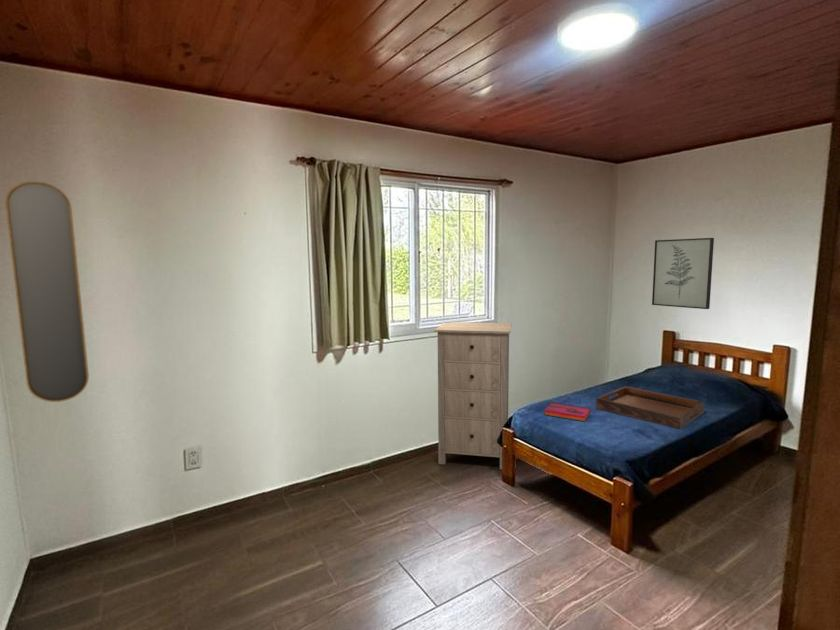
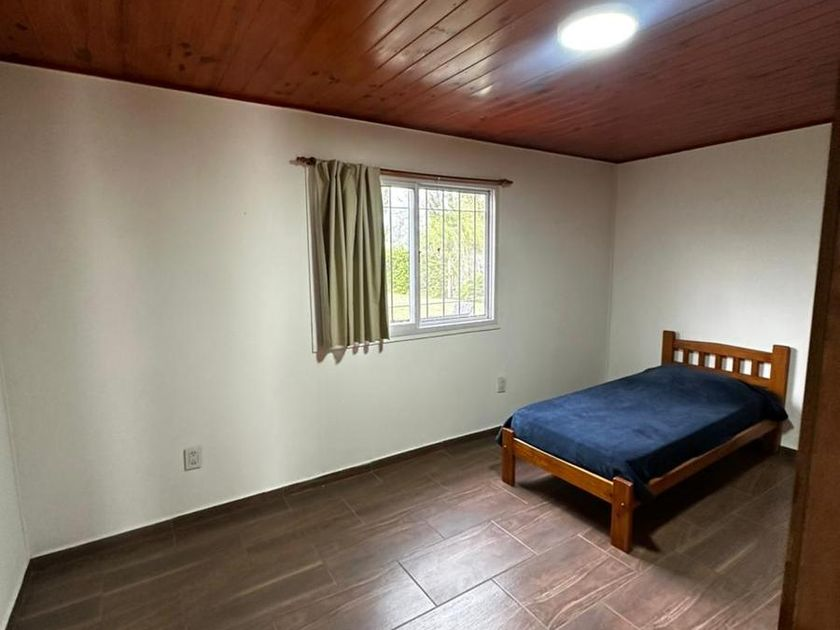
- serving tray (649, 405)
- home mirror (49, 294)
- hardback book (567, 411)
- wall art (681, 273)
- storage cabinet (474, 392)
